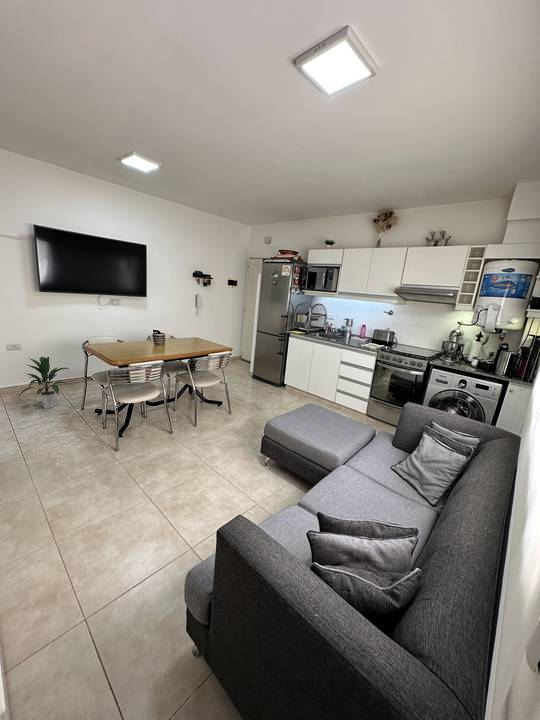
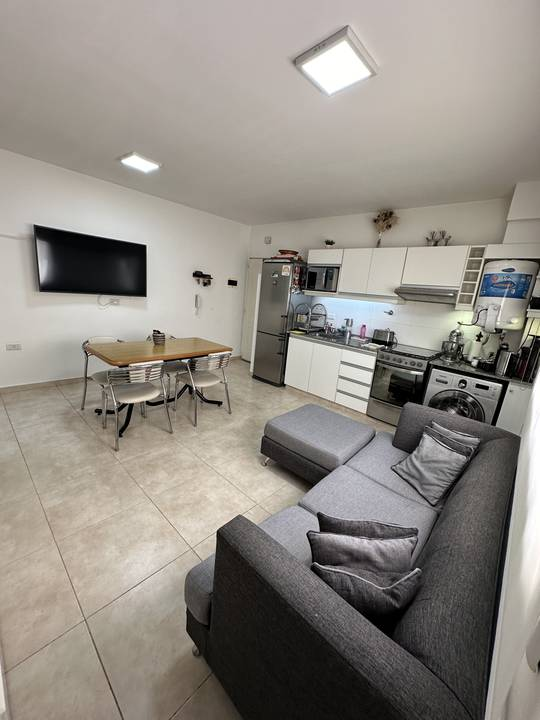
- indoor plant (44, 381)
